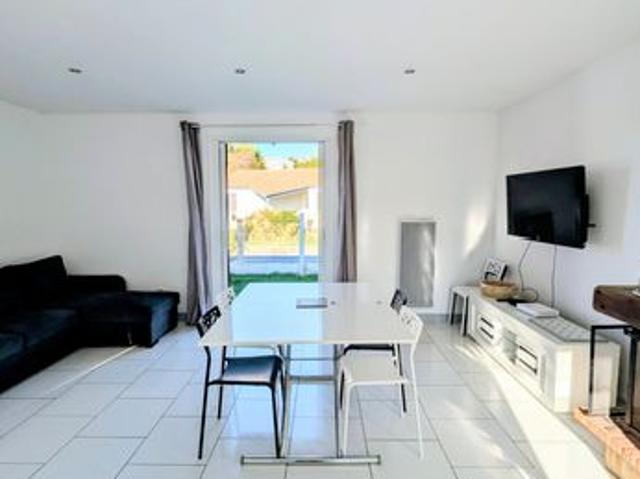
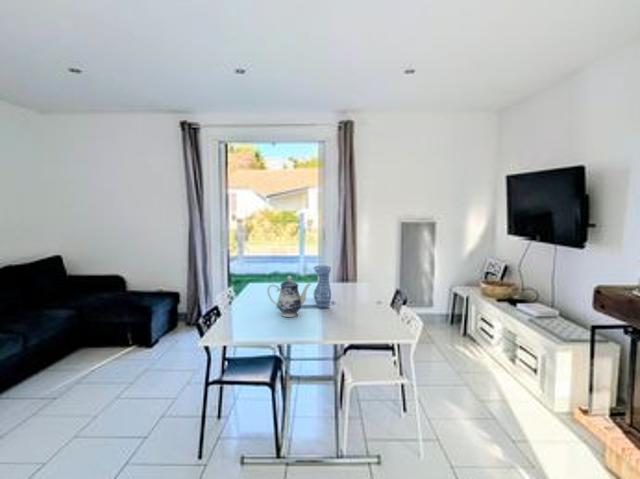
+ vase (322, 287)
+ teapot (289, 295)
